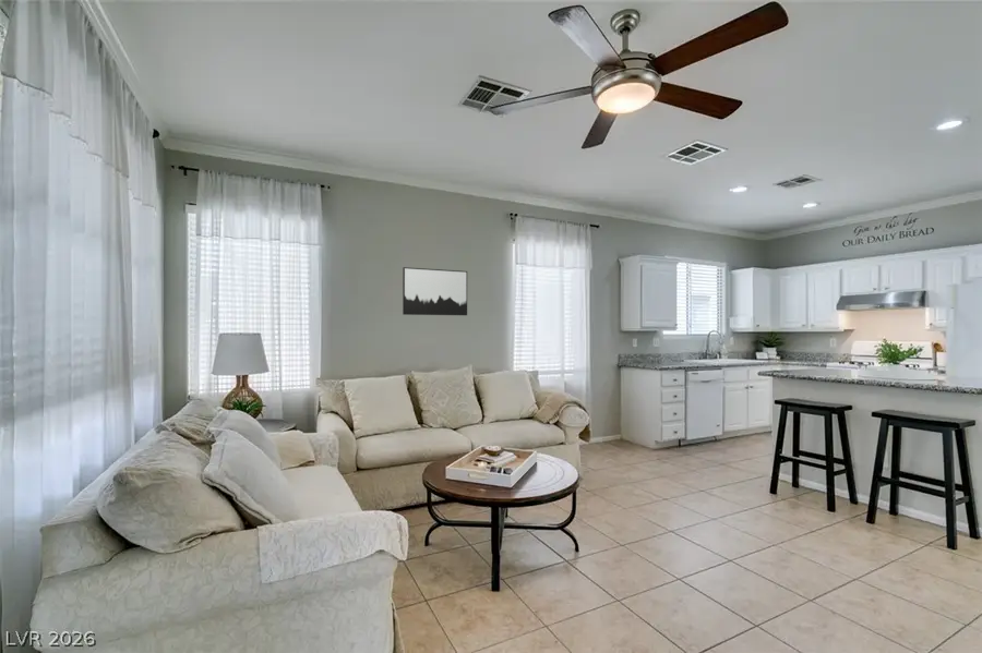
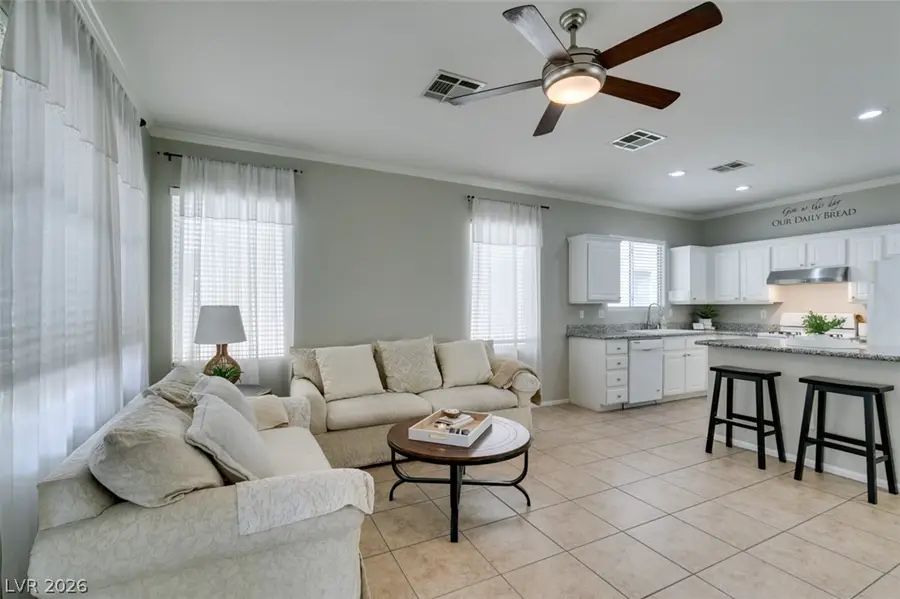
- wall art (435, 292)
